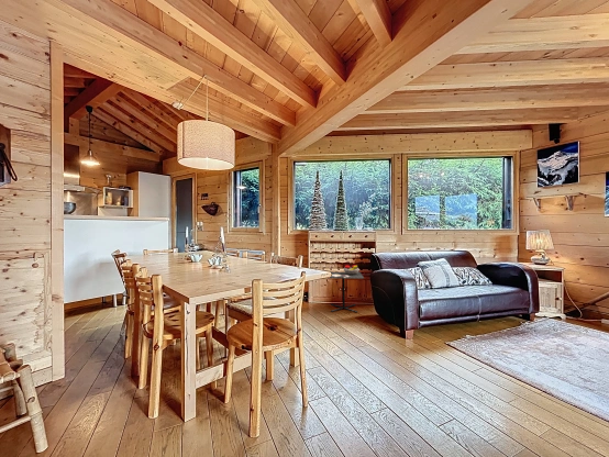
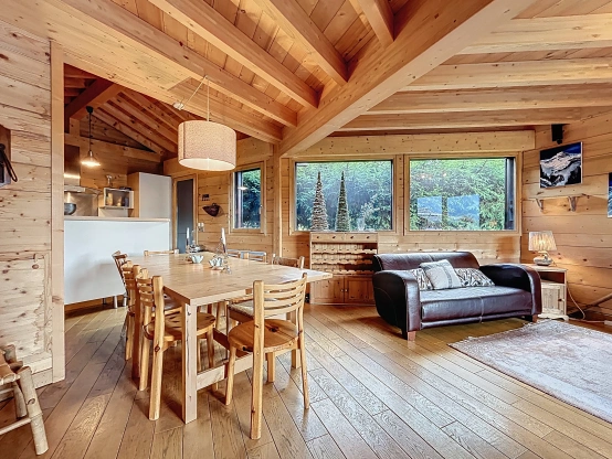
- kitchen table (343, 287)
